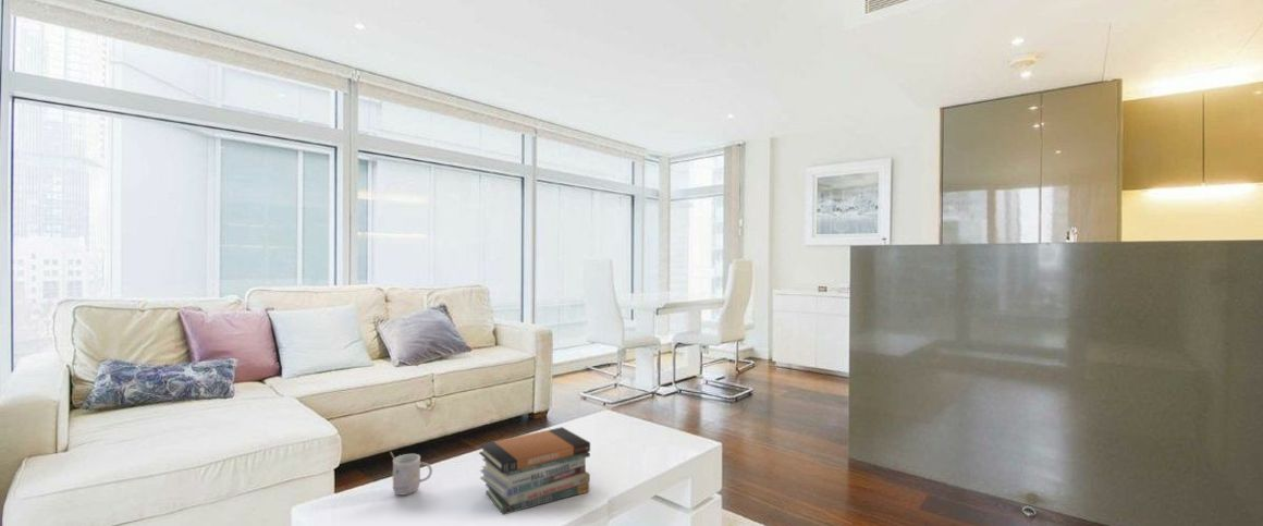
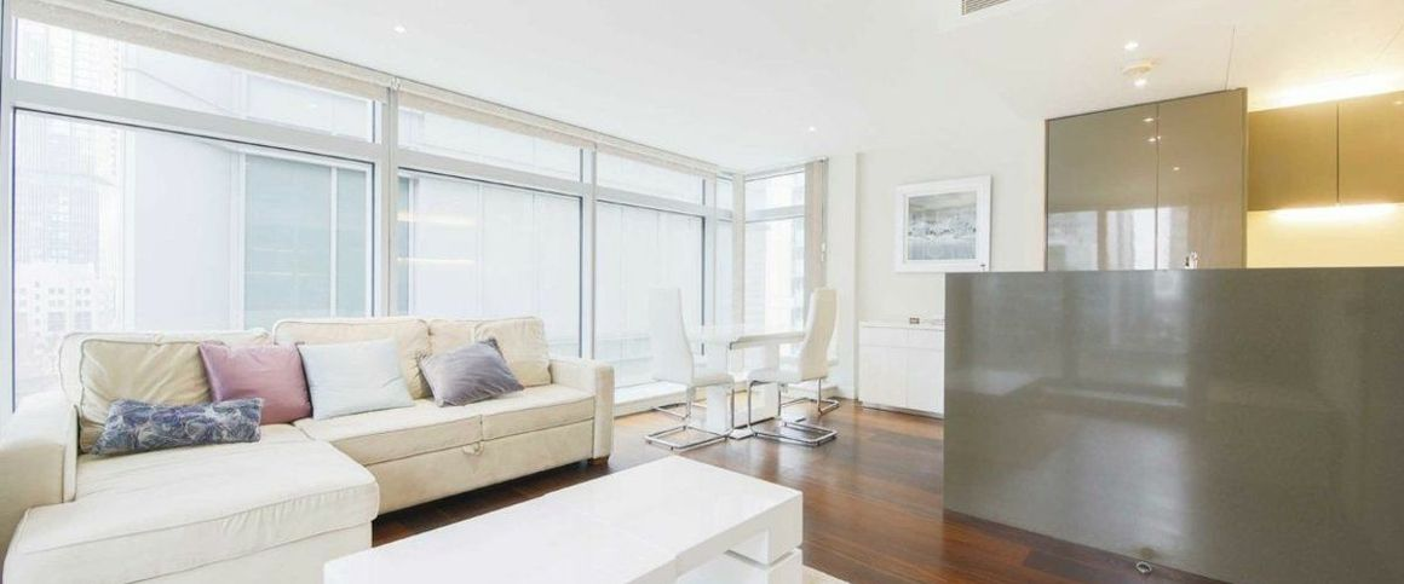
- book stack (535, 467)
- mug (410, 469)
